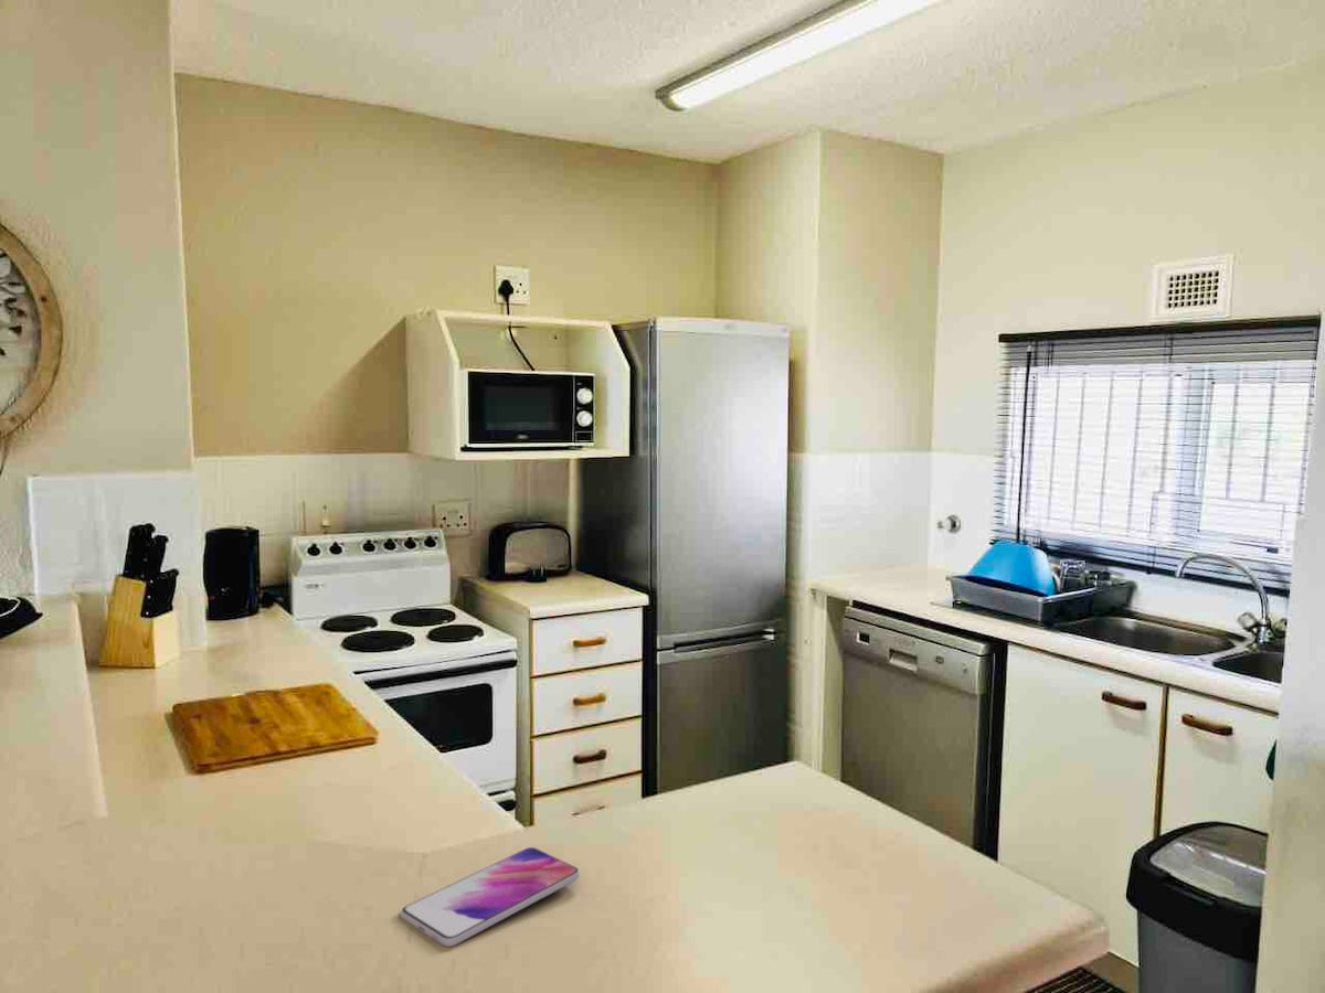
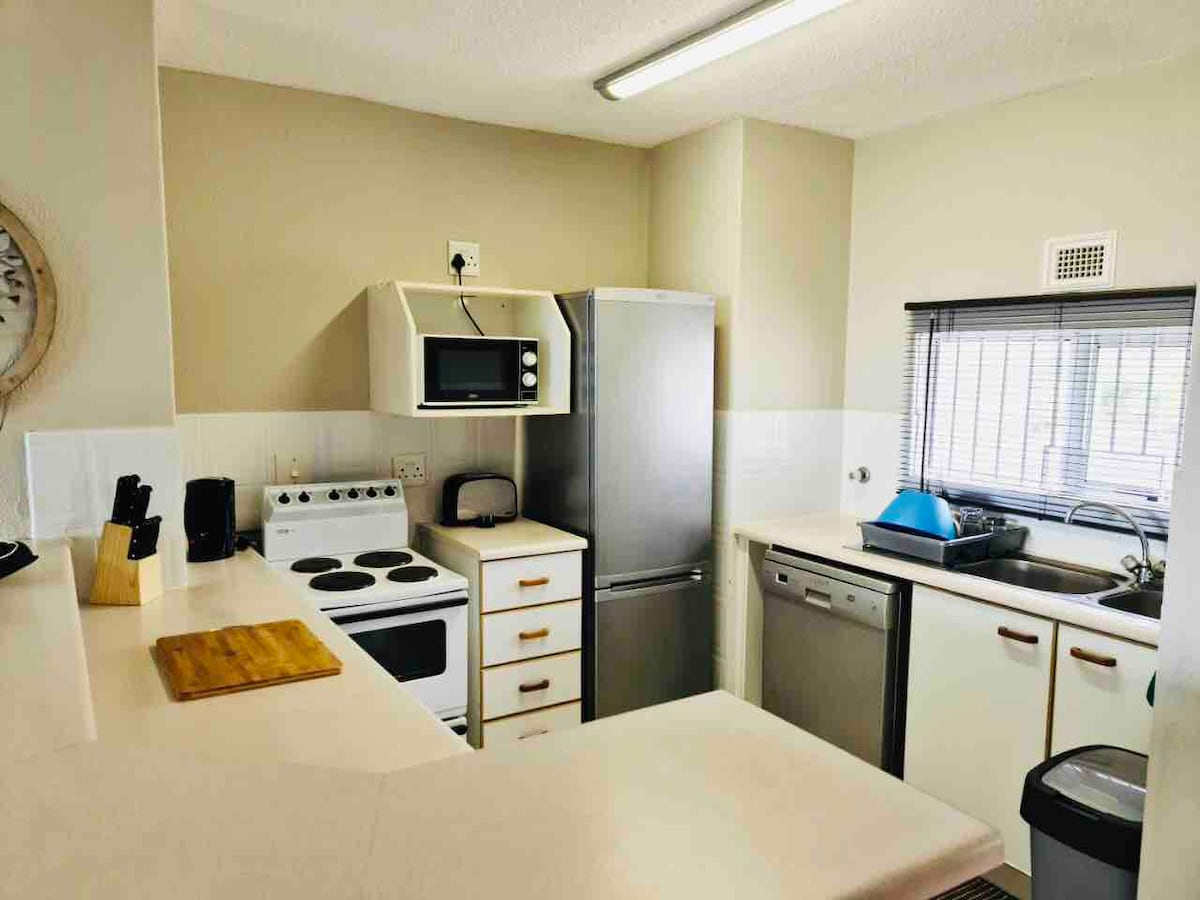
- smartphone (494, 893)
